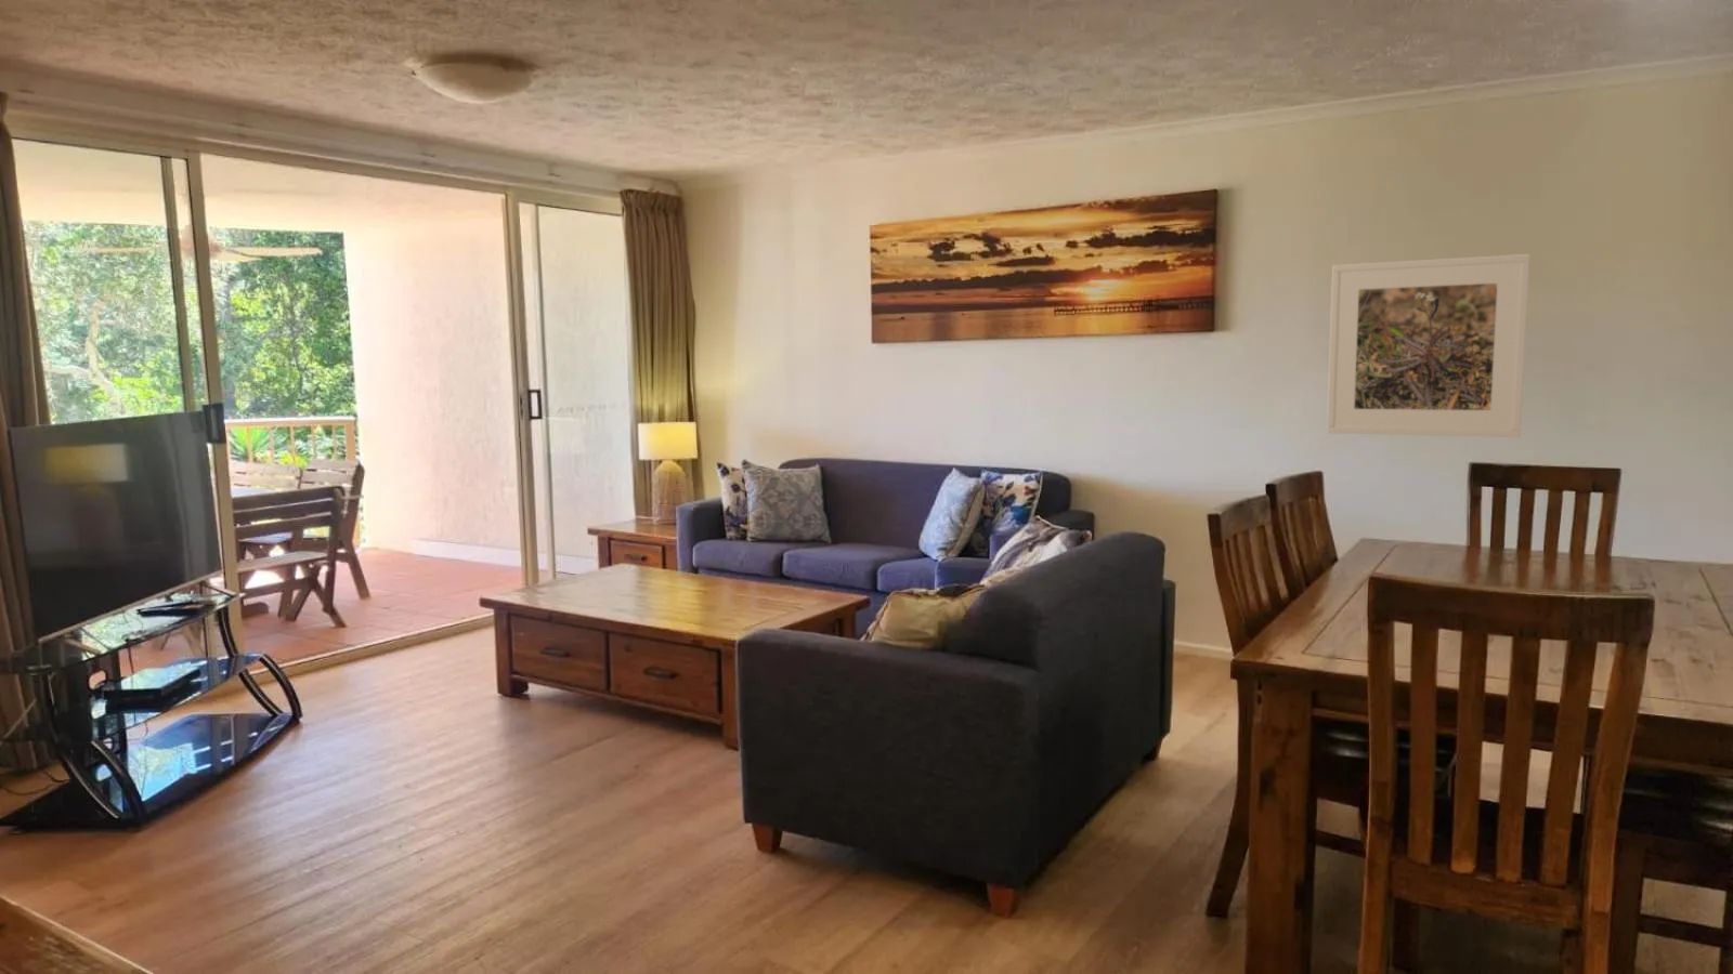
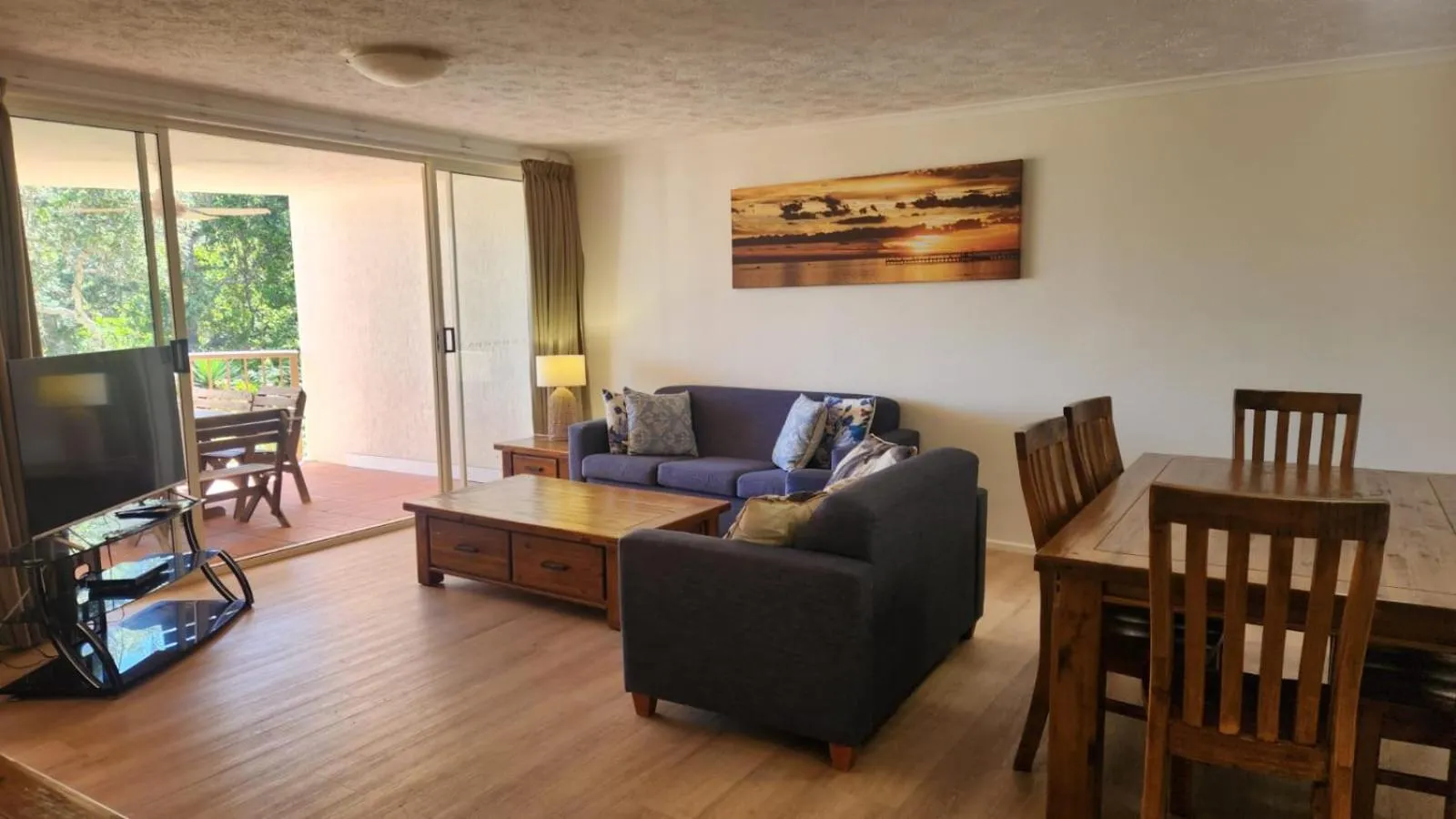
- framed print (1424, 347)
